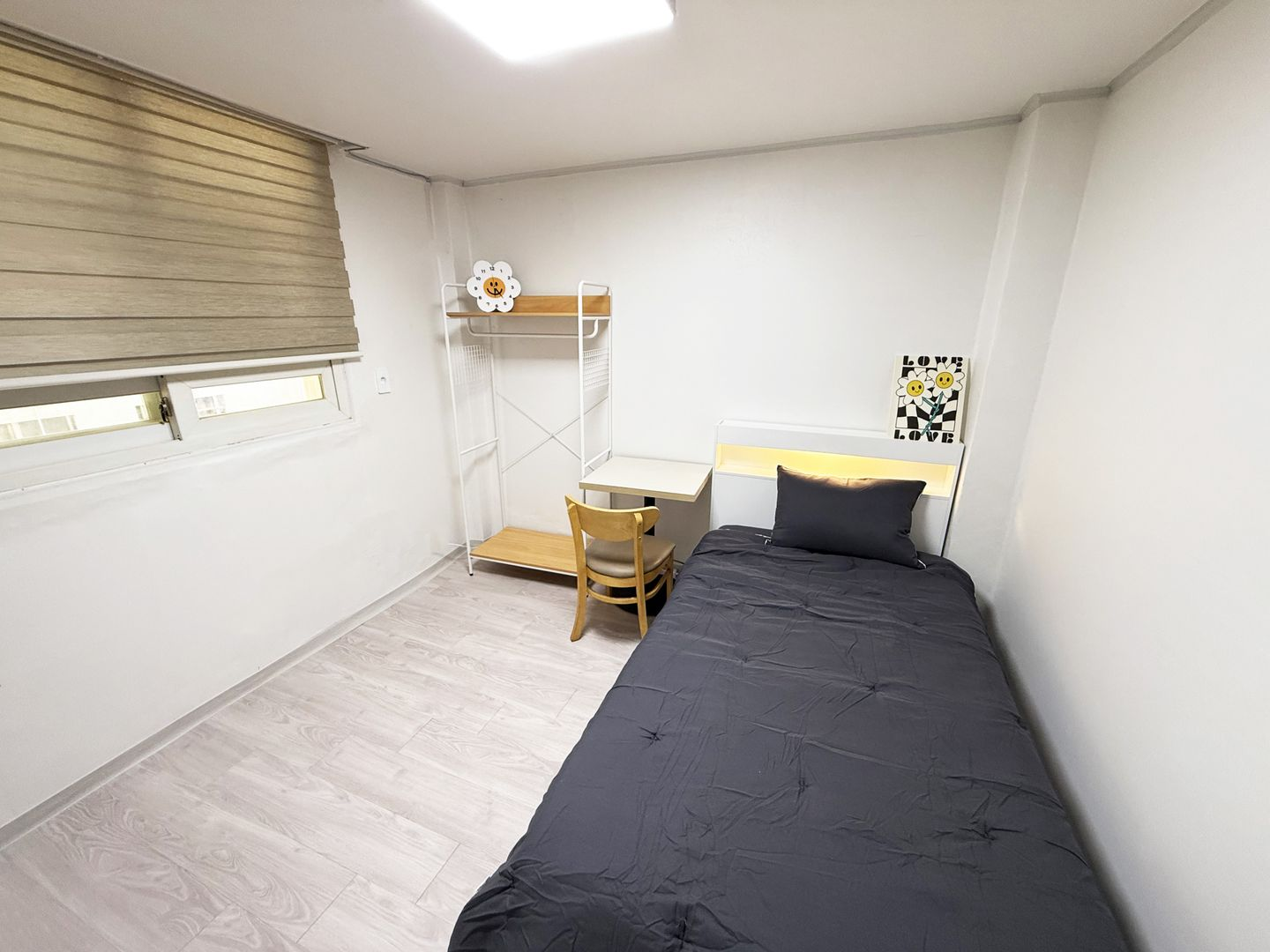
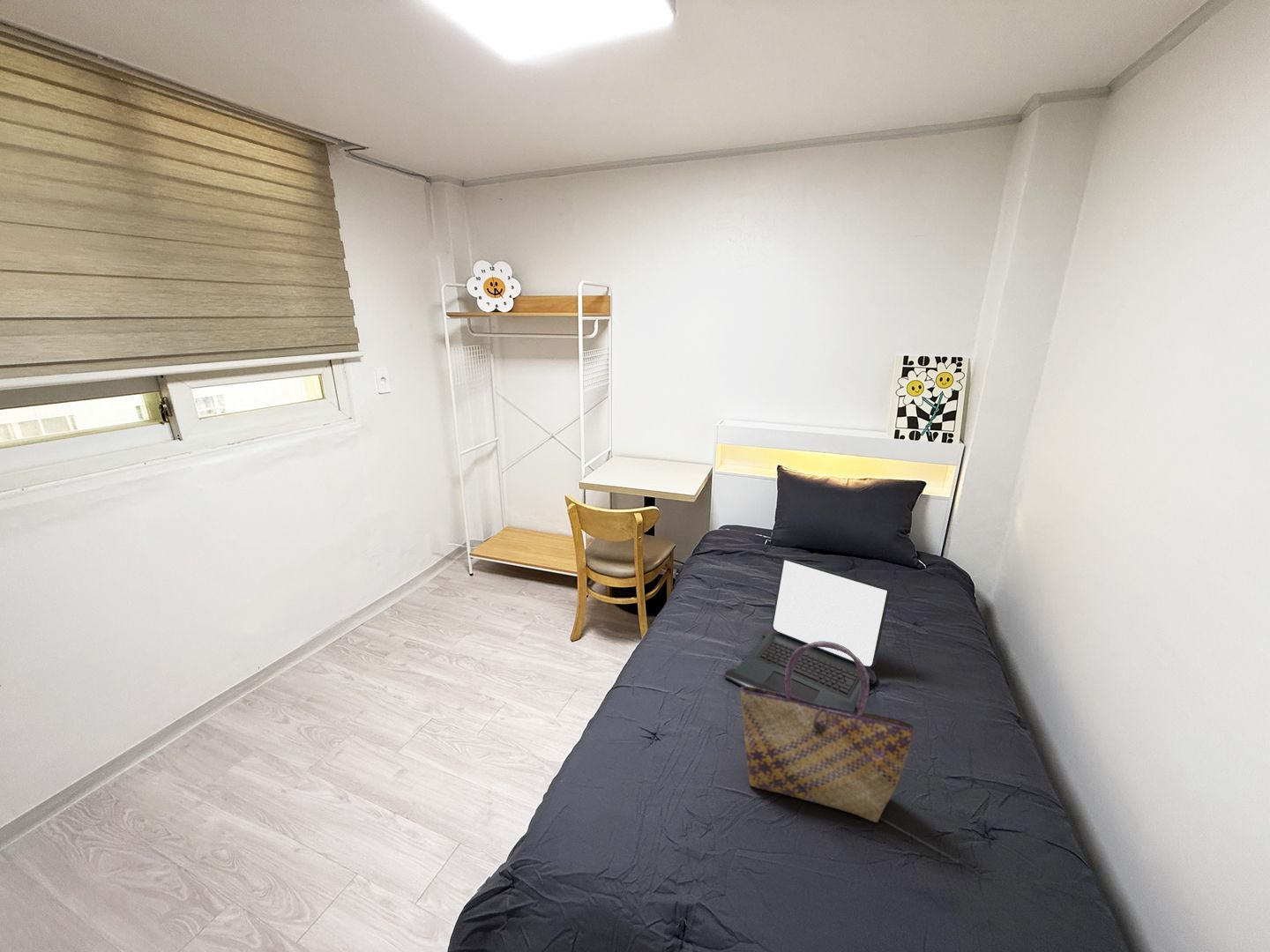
+ laptop (808, 635)
+ tote bag (821, 721)
